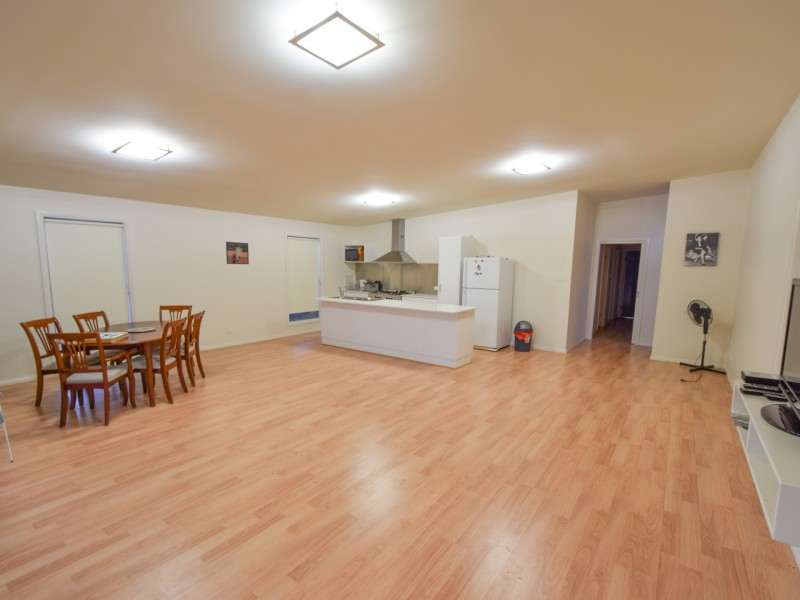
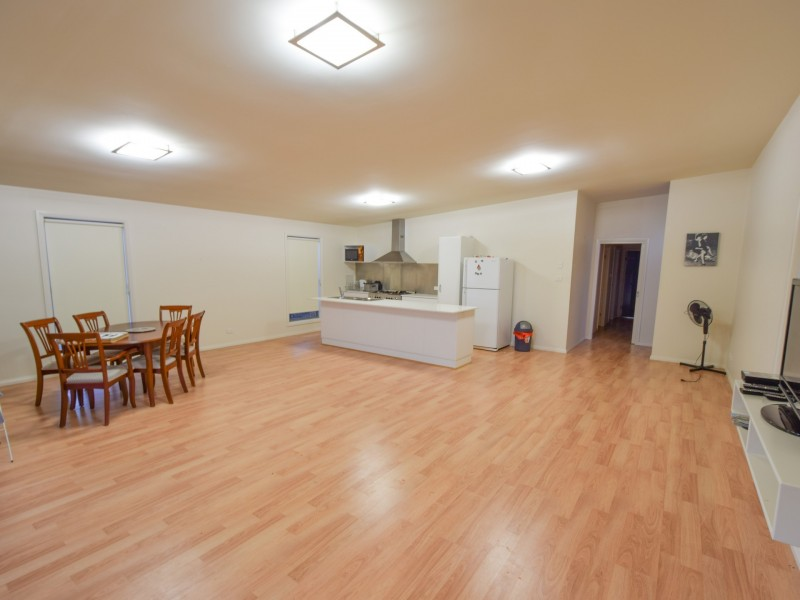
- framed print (237, 253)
